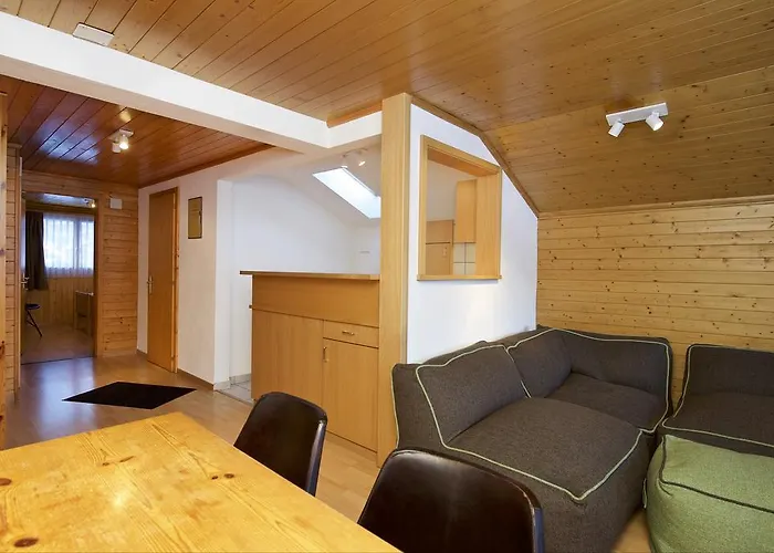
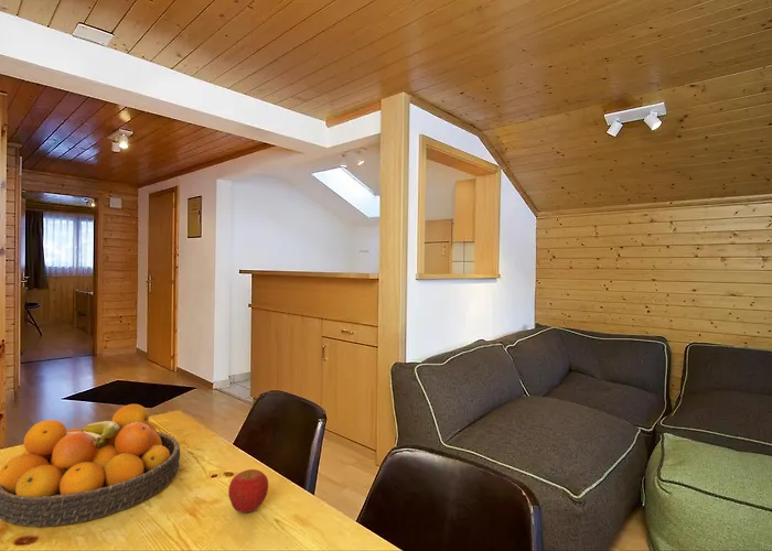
+ fruit bowl (96, 449)
+ apple (248, 489)
